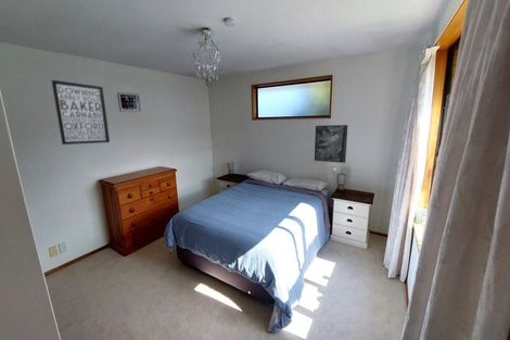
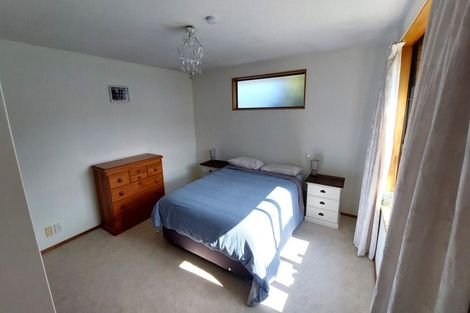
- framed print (330, 143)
- wall art (82, 114)
